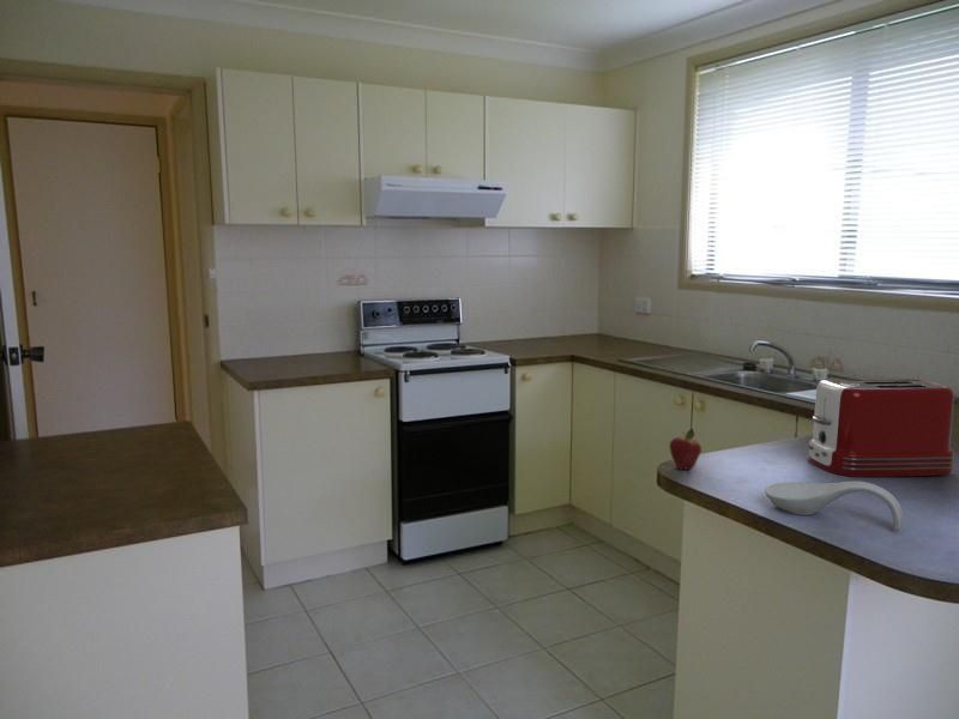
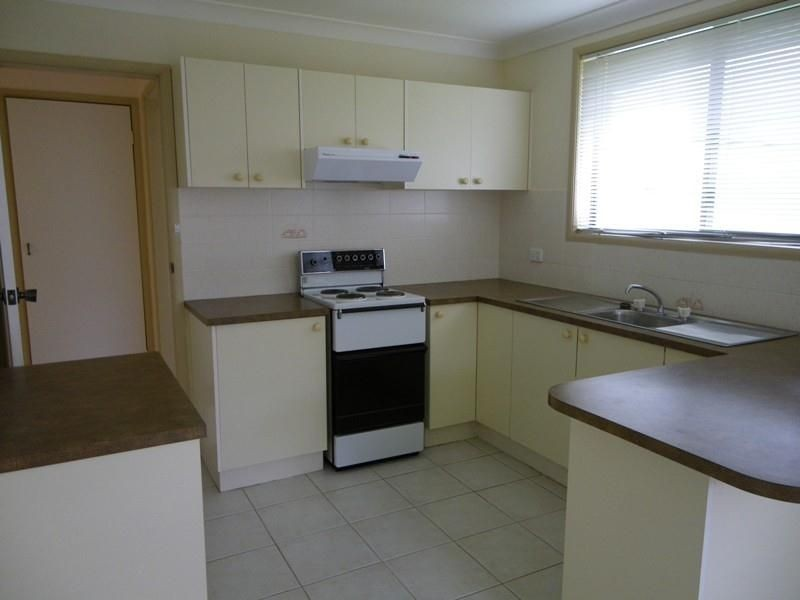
- toaster (881, 424)
- fruit (686, 447)
- spoon rest (831, 497)
